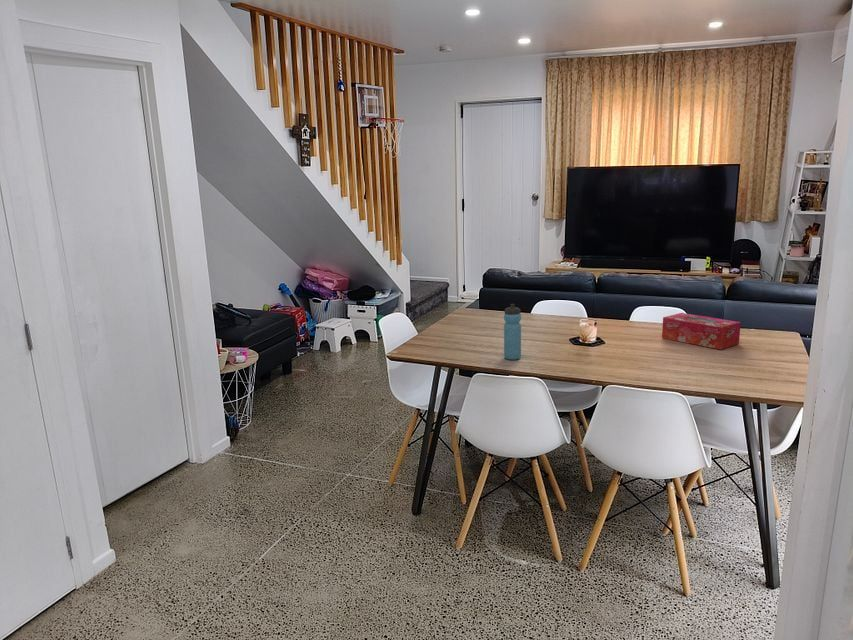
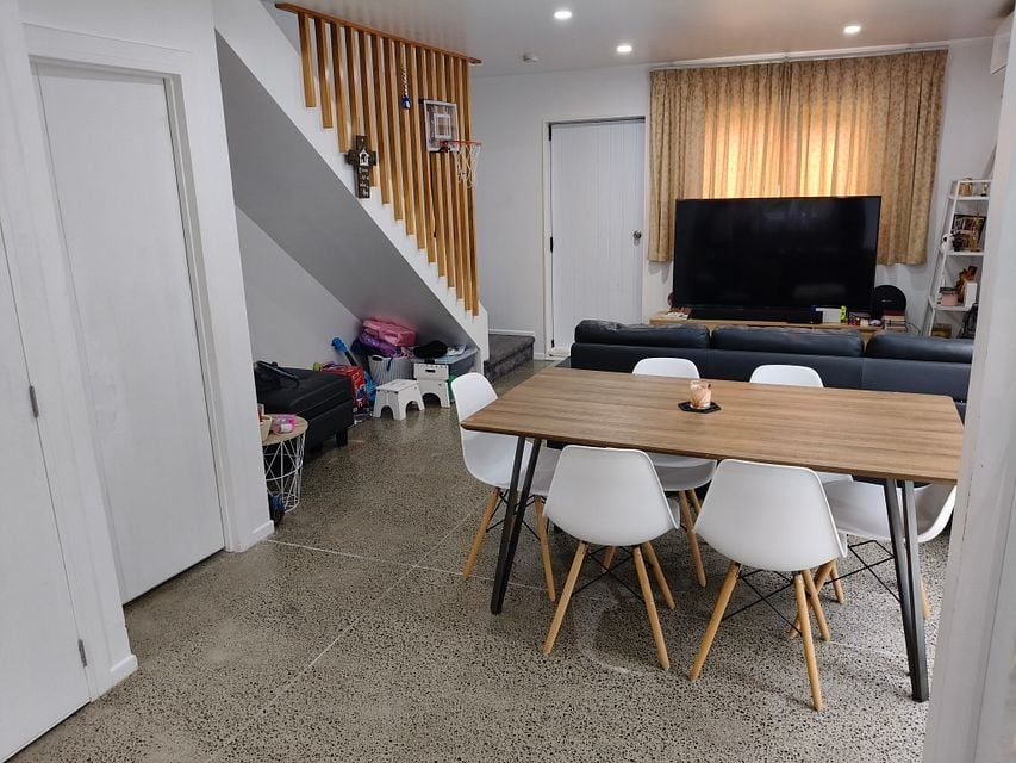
- water bottle (512, 331)
- tissue box (700, 330)
